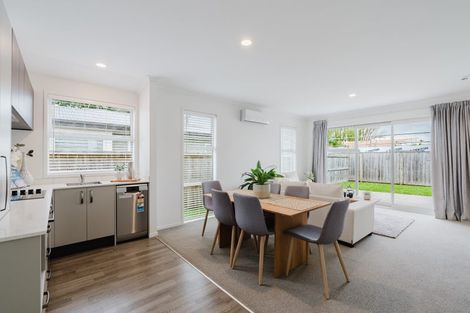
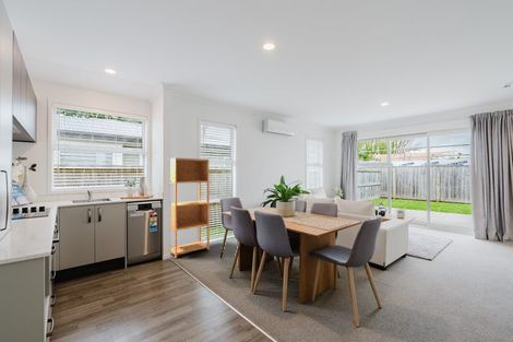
+ bookcase (188, 204)
